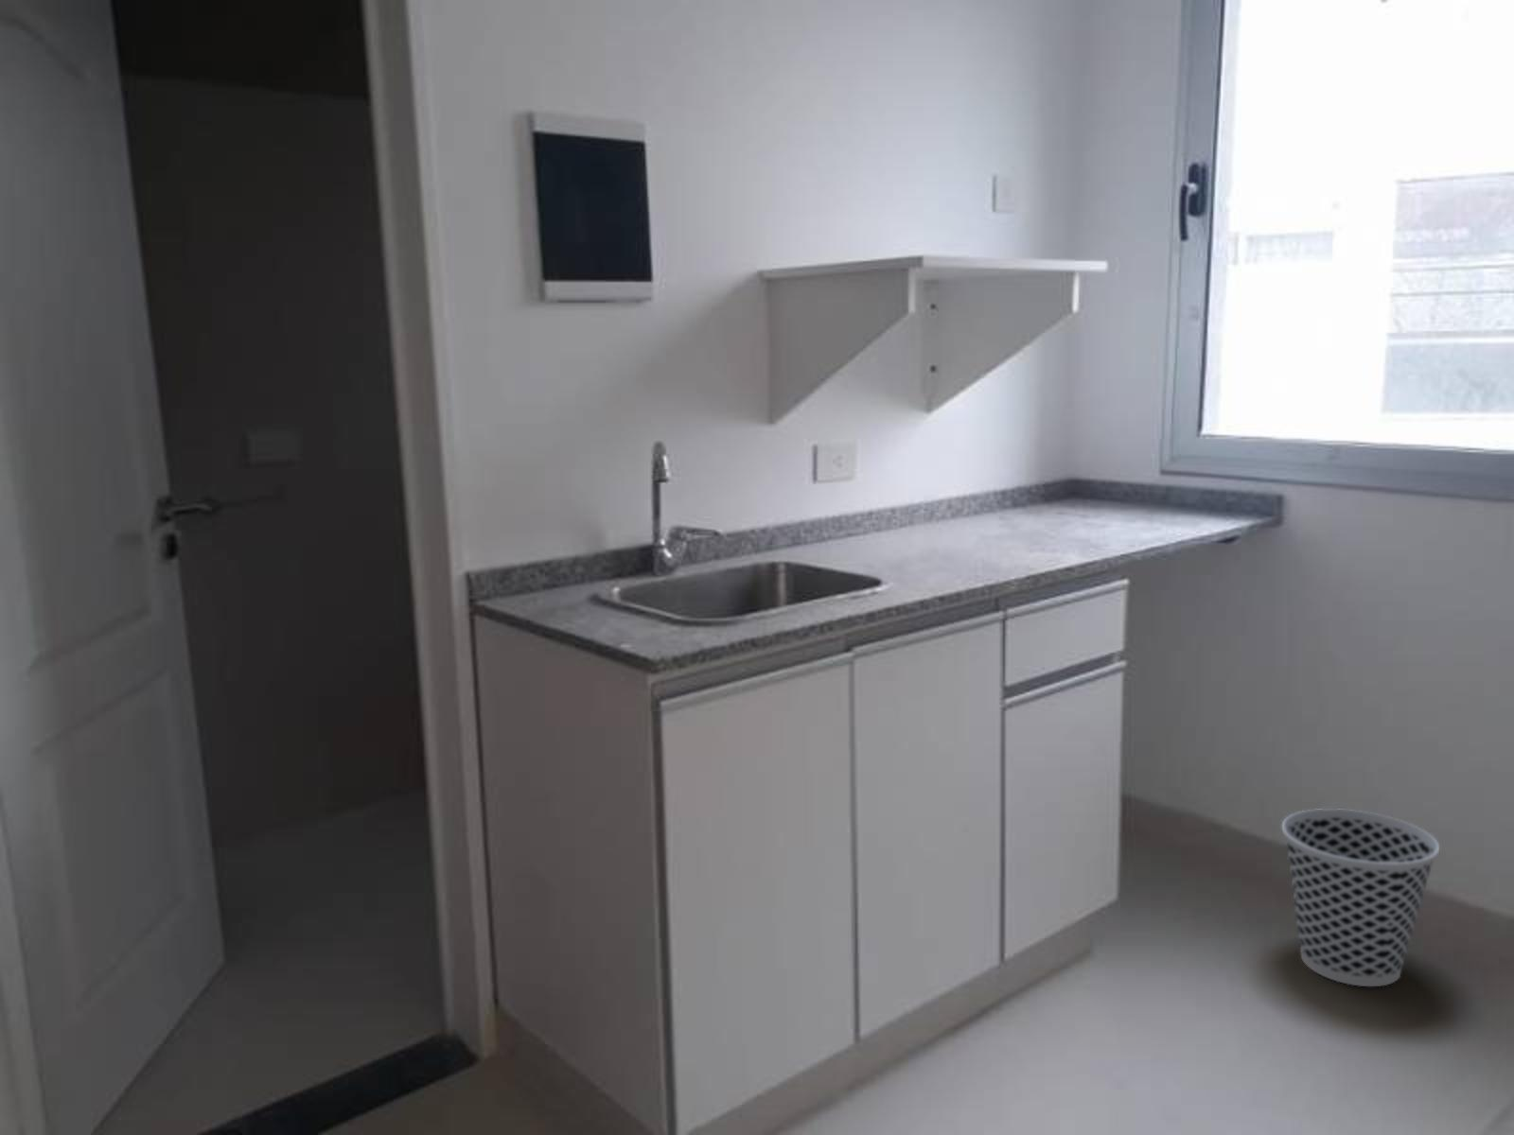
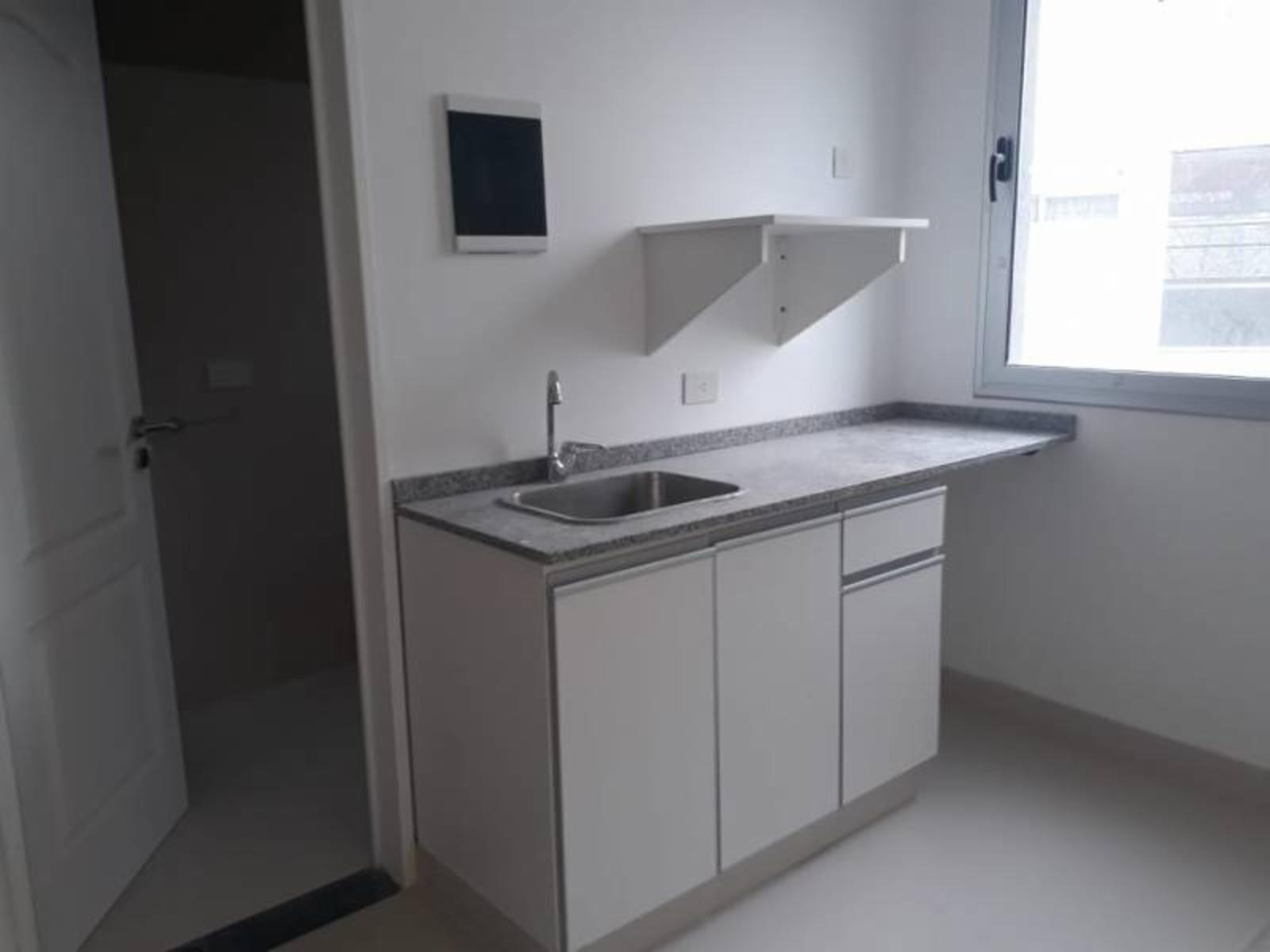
- wastebasket (1354, 899)
